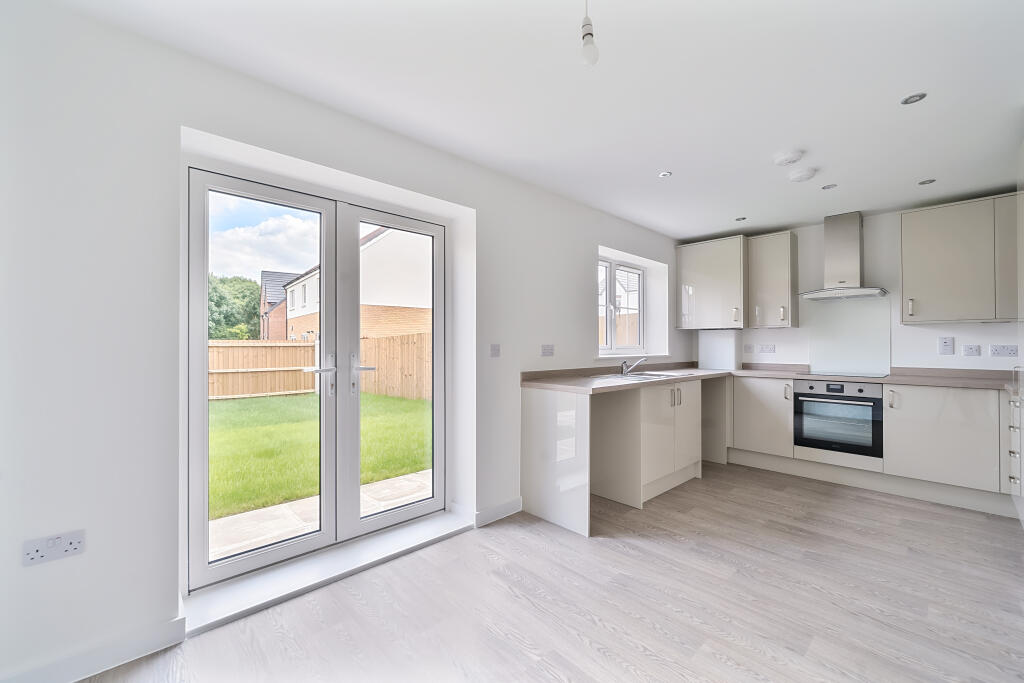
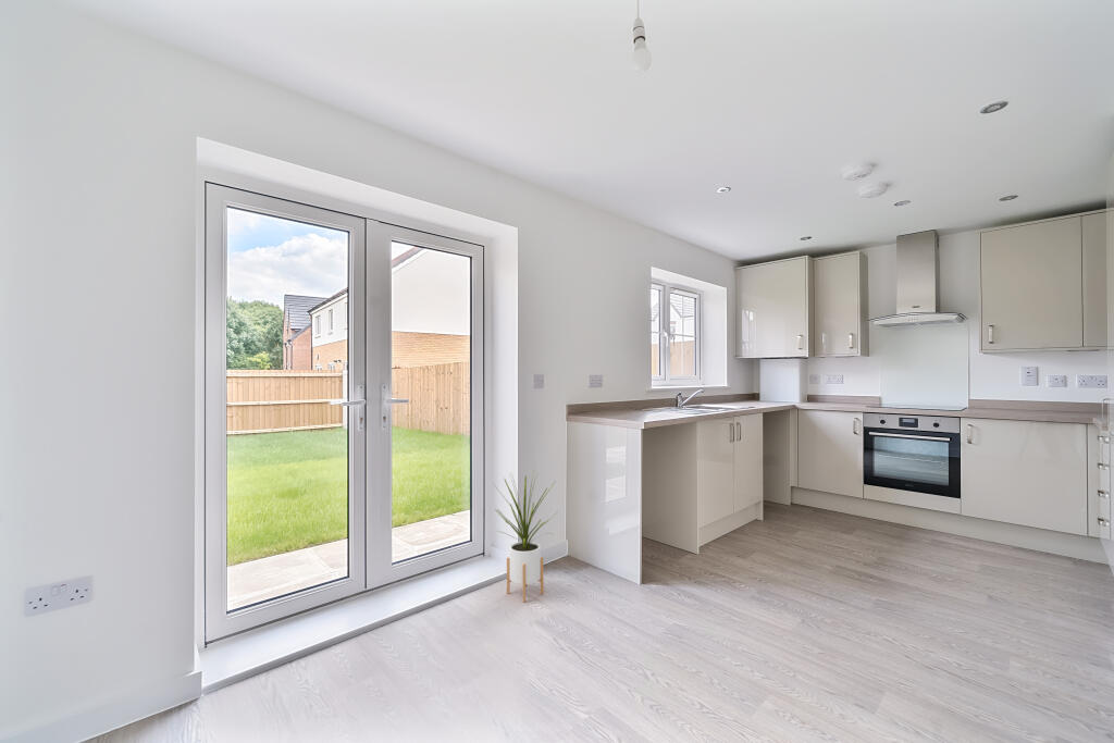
+ house plant (525, 531)
